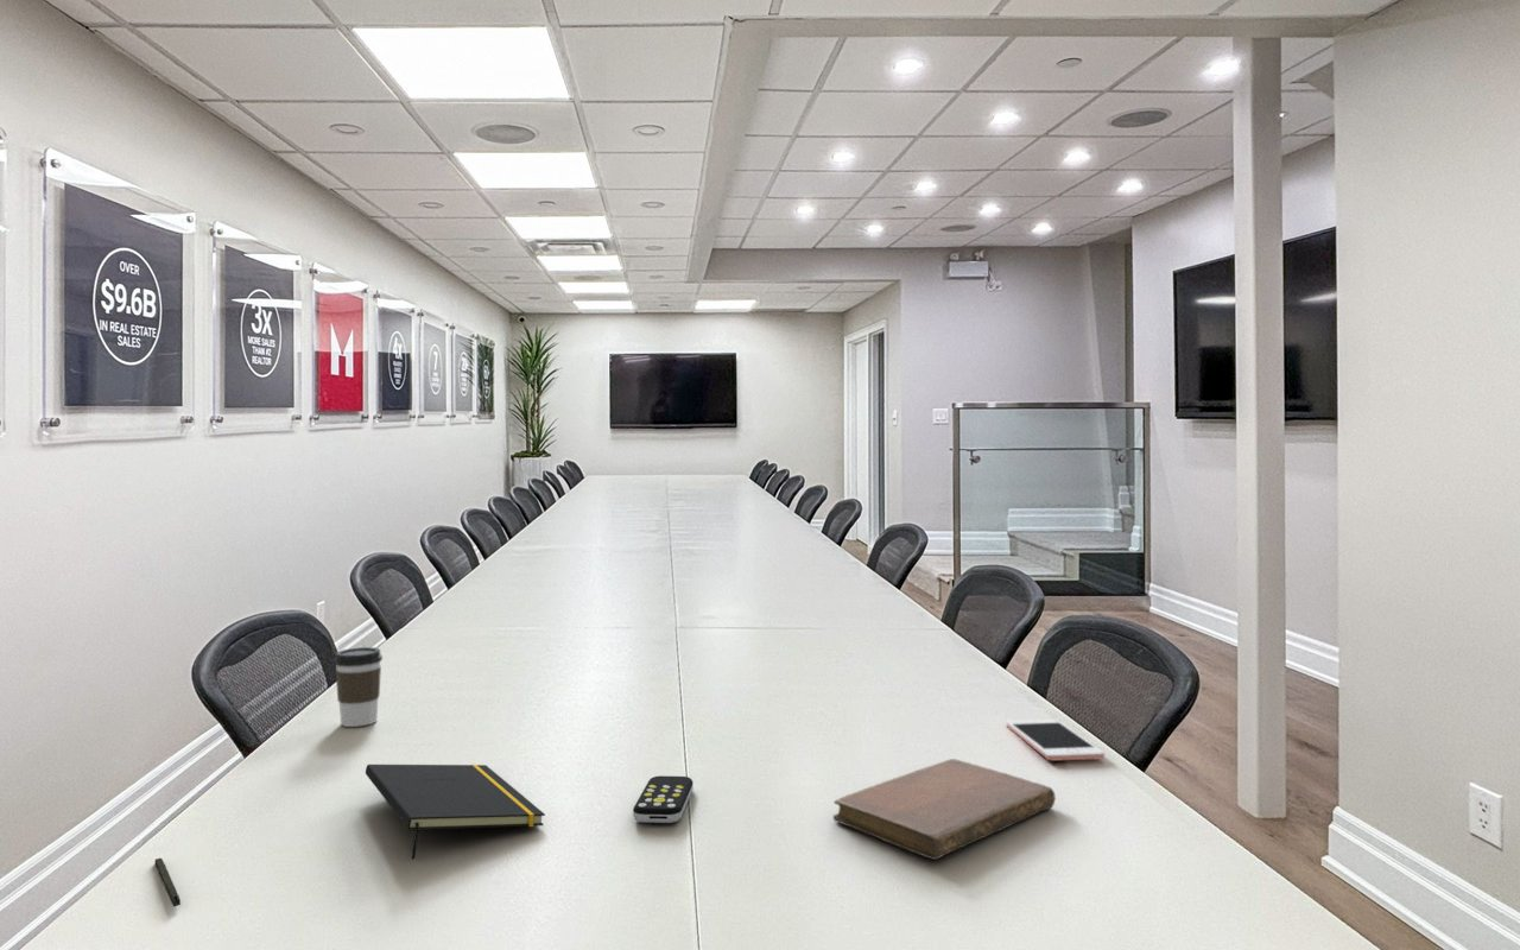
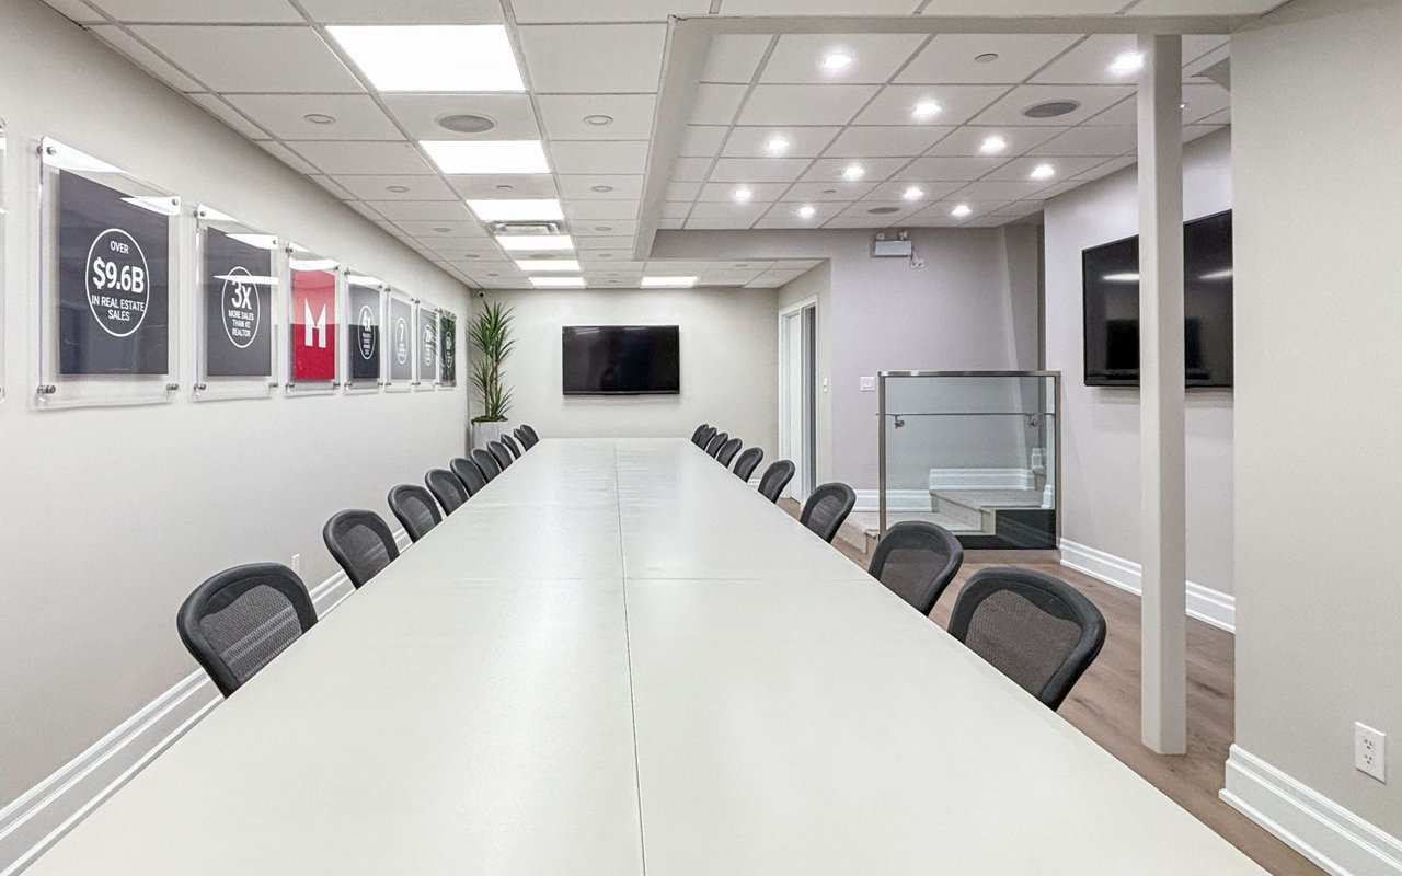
- notepad (451, 793)
- remote control (664, 797)
- pen (166, 880)
- notebook (945, 803)
- cell phone (1052, 739)
- coffee cup (359, 686)
